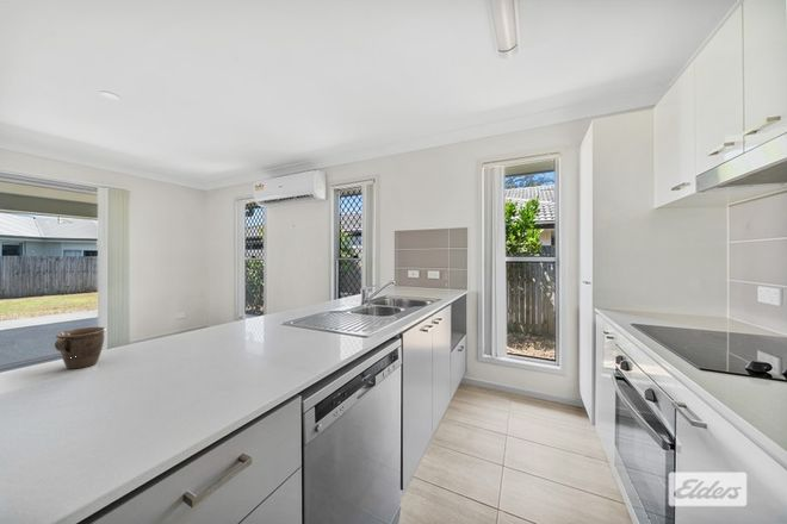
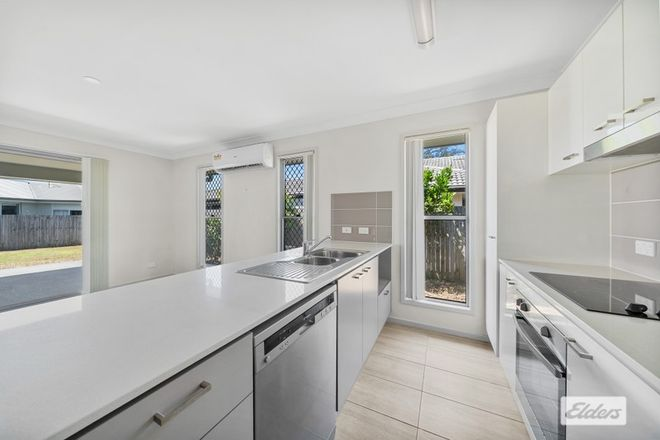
- mug (79, 348)
